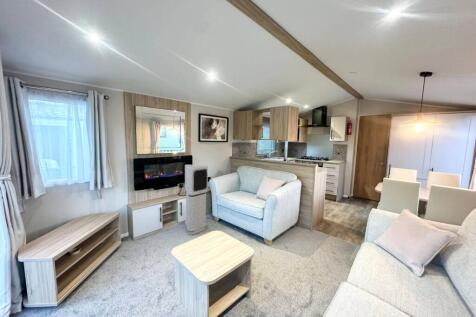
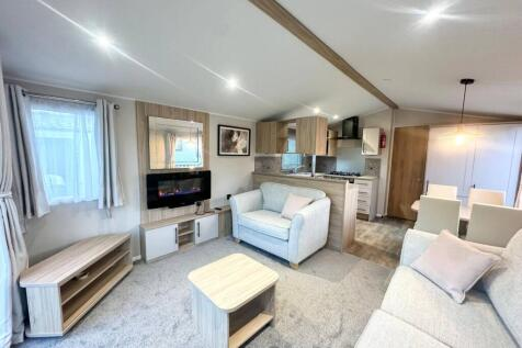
- air purifier (192, 197)
